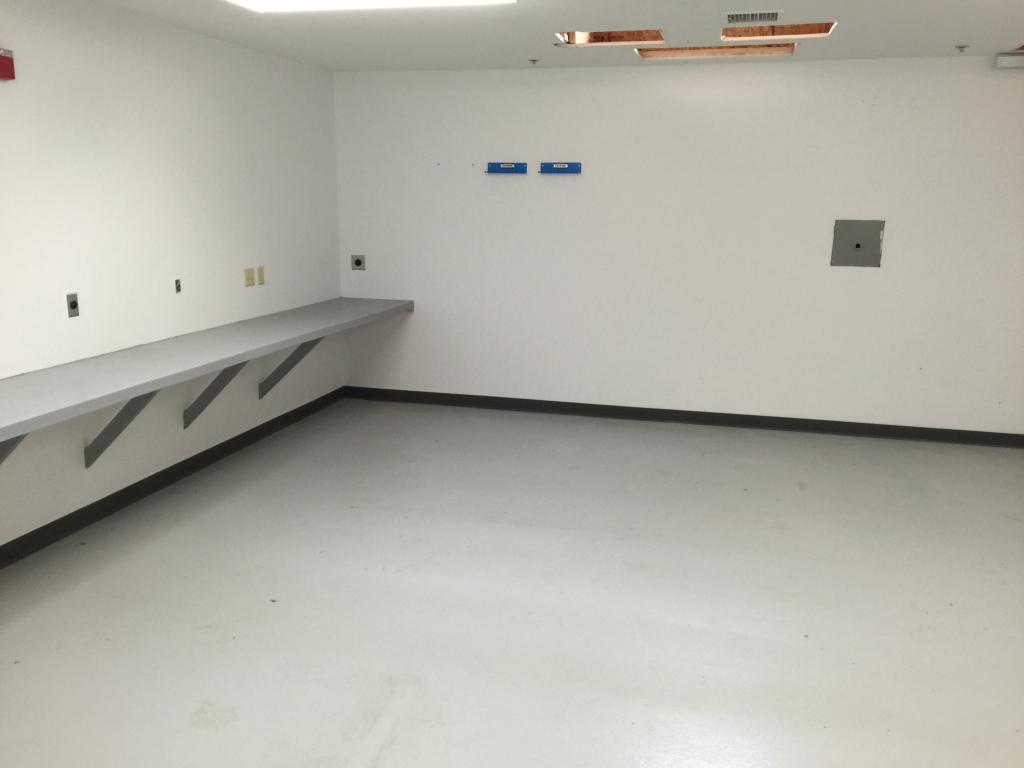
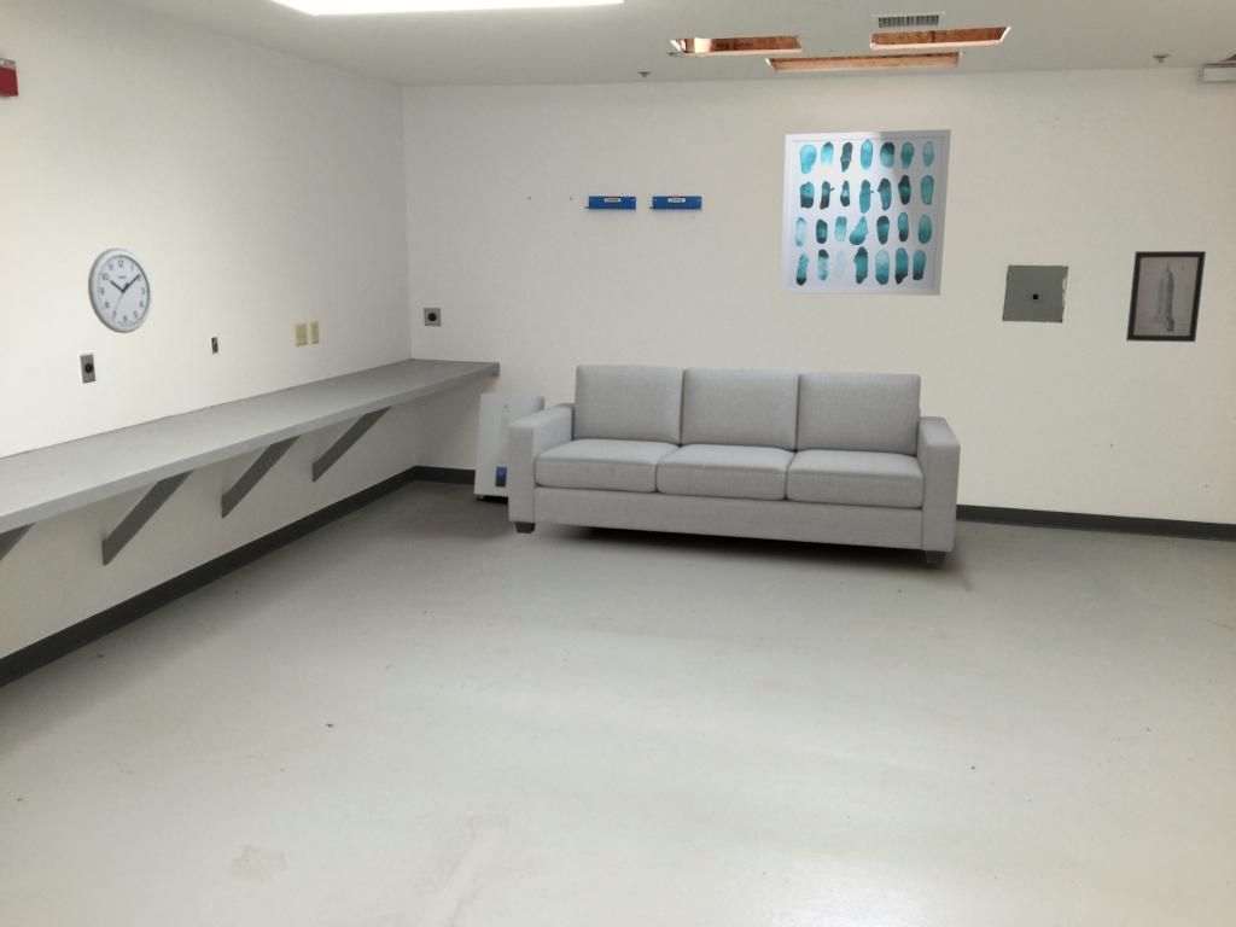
+ water heater (507, 445)
+ sofa (731, 450)
+ wall clock (122, 291)
+ wall art (862, 214)
+ wall art (1165, 296)
